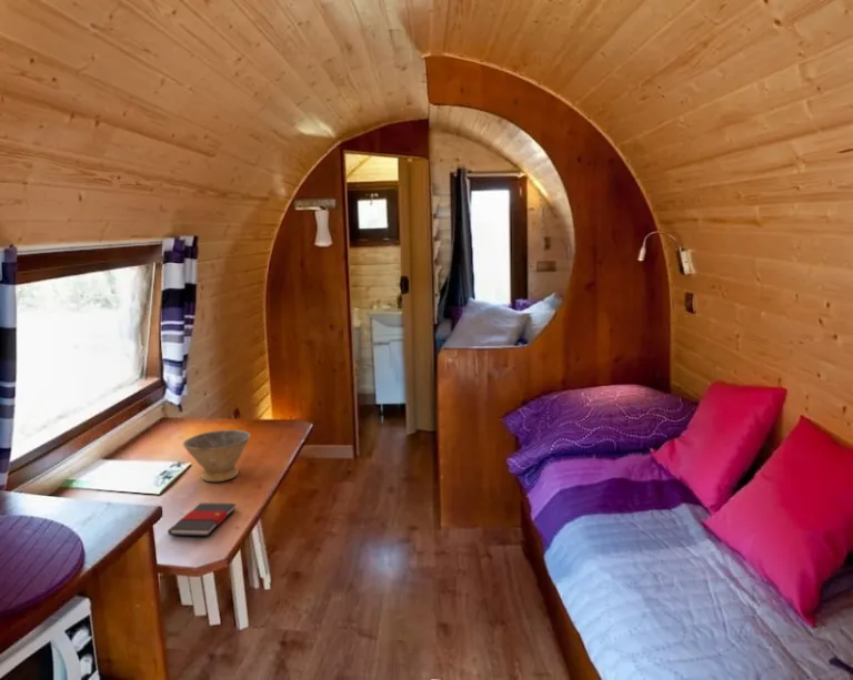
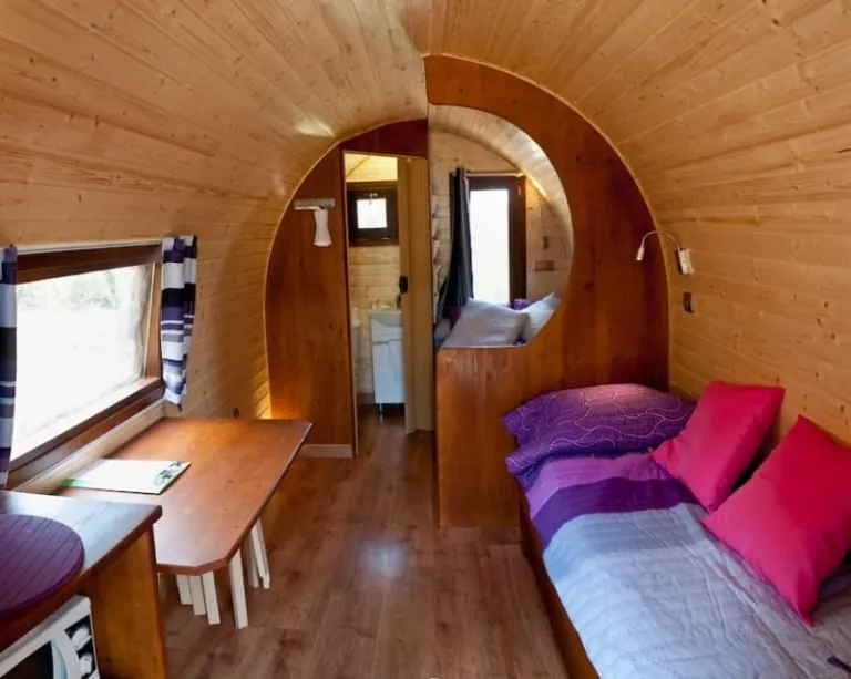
- book (203, 517)
- bowl (219, 456)
